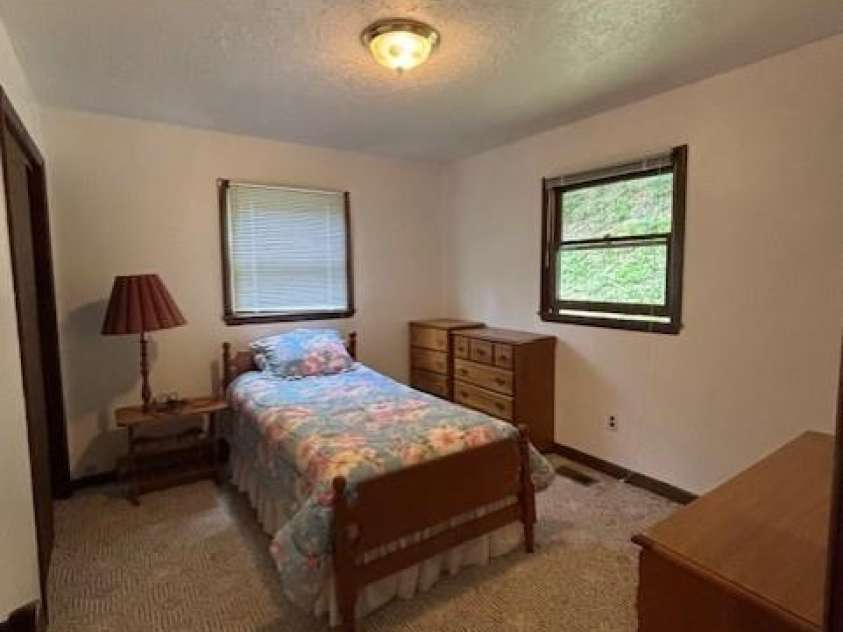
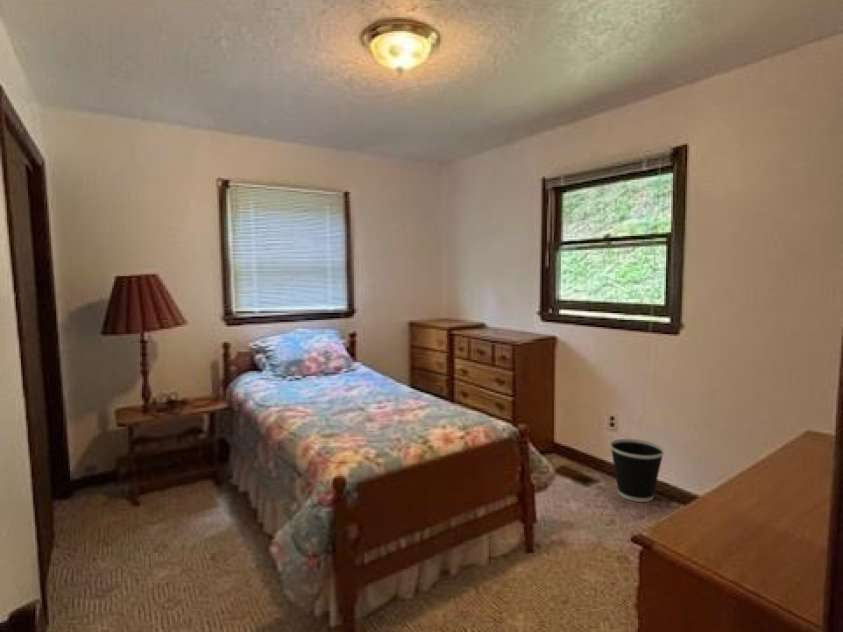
+ wastebasket (635, 470)
